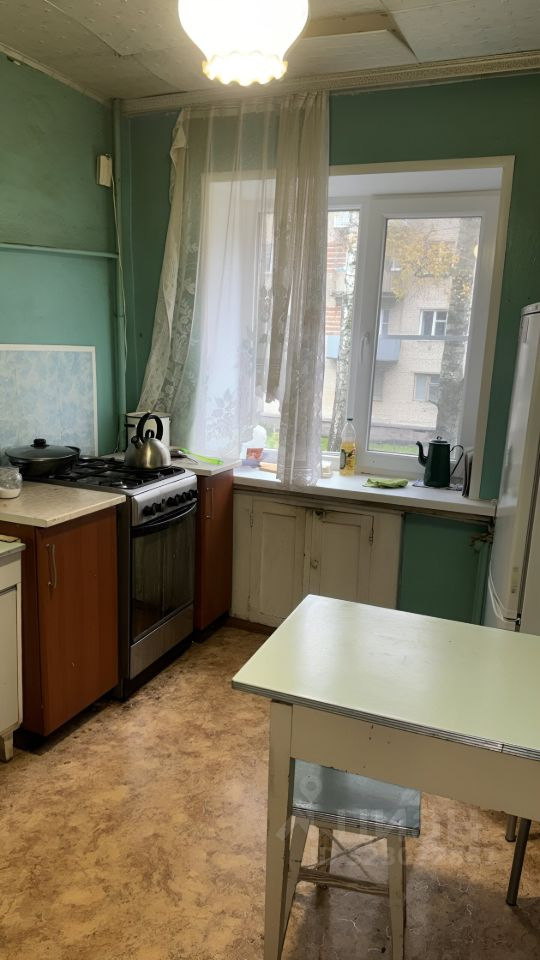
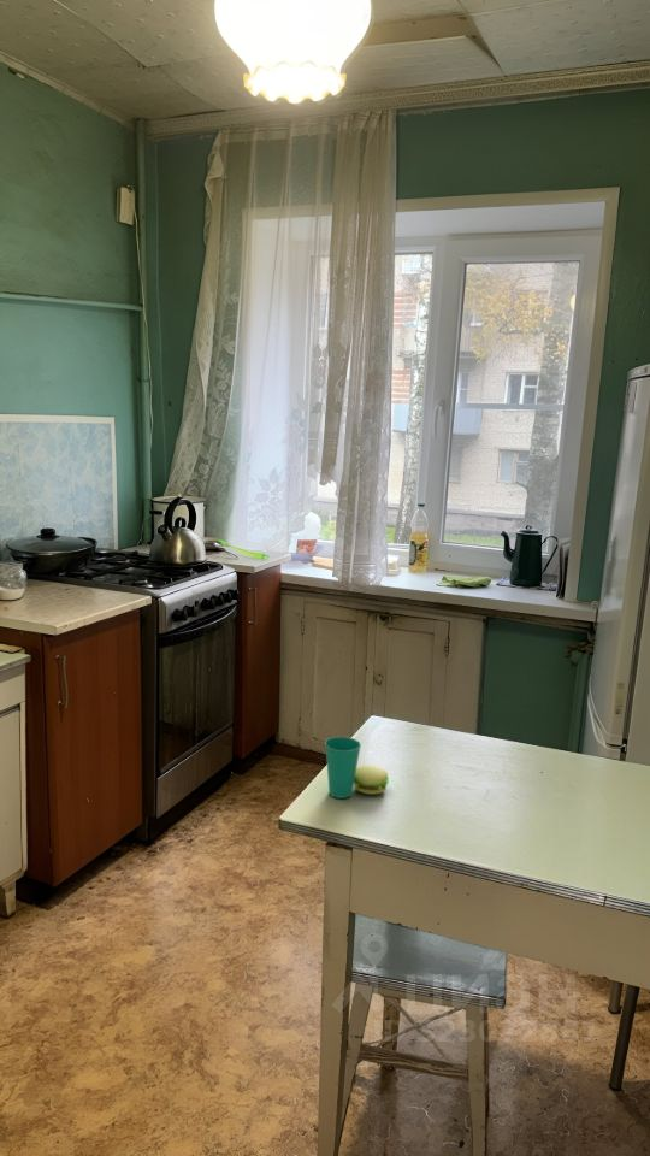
+ cup (356, 765)
